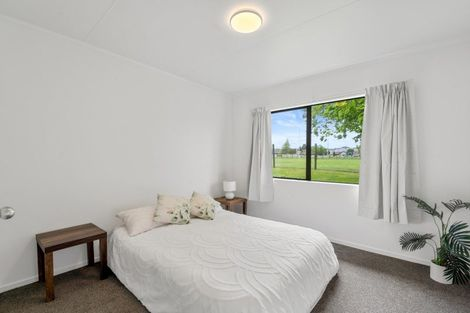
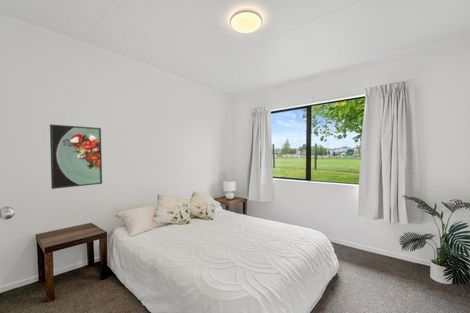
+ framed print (77, 156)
